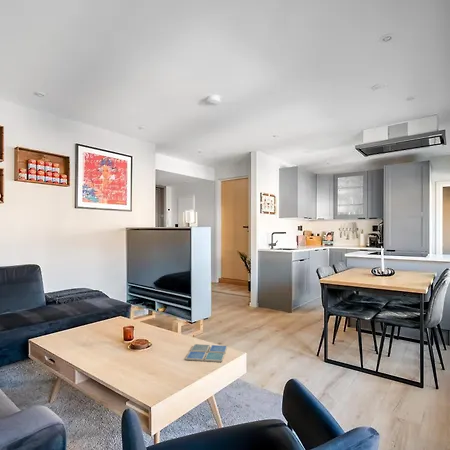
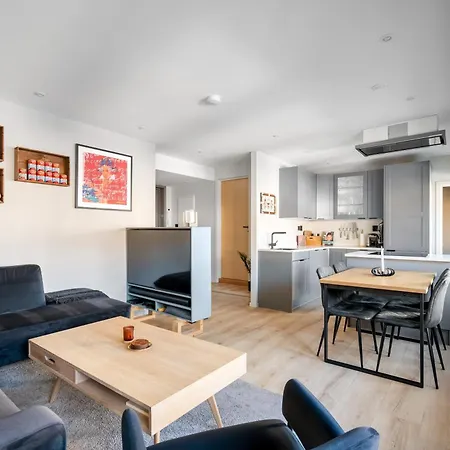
- drink coaster (207, 353)
